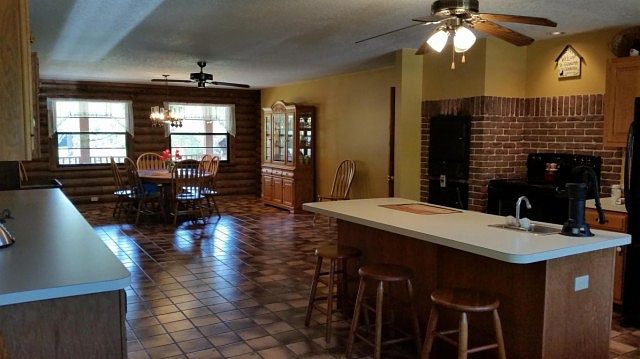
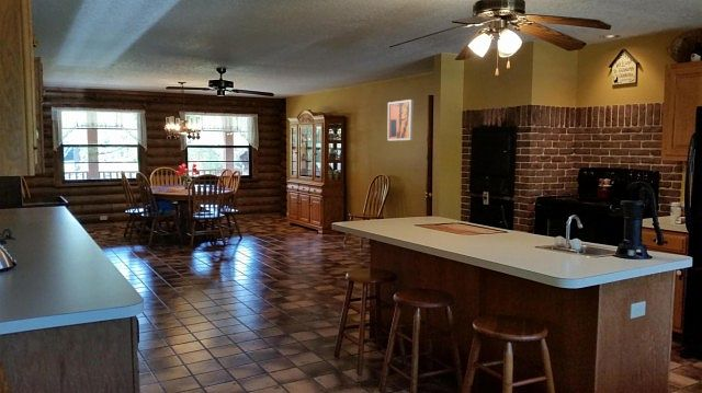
+ wall art (399, 120)
